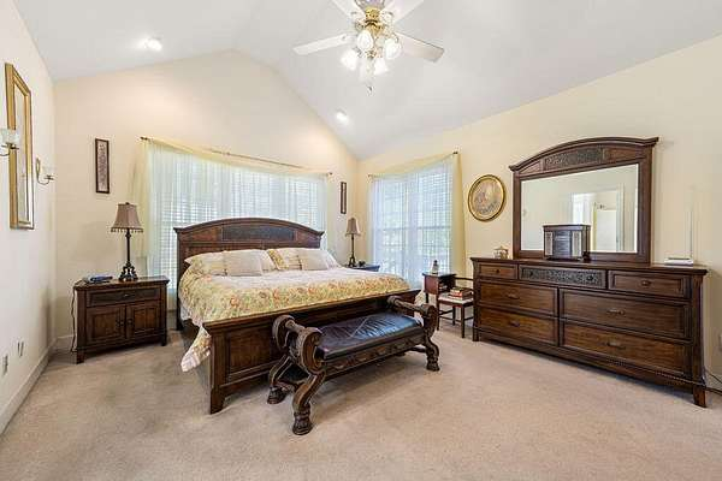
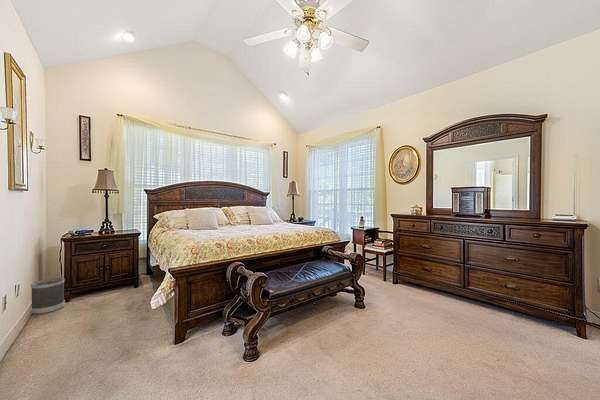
+ wastebasket (48, 295)
